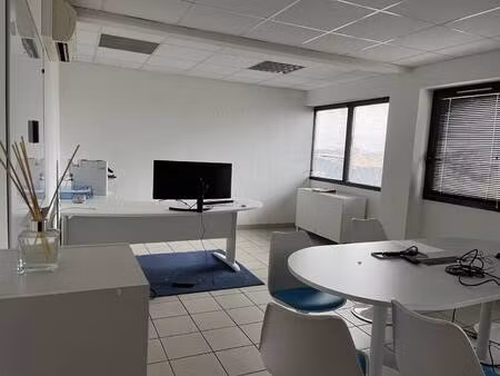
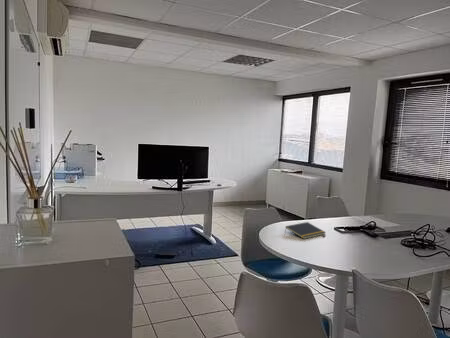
+ notepad (305, 230)
